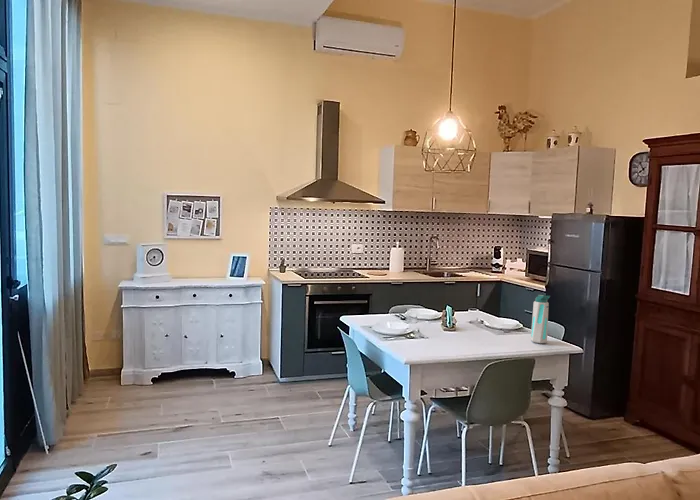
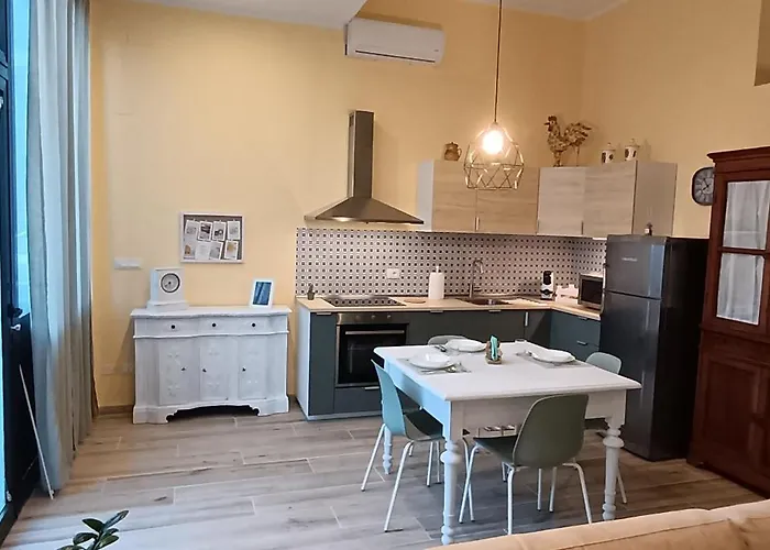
- water bottle (541, 318)
